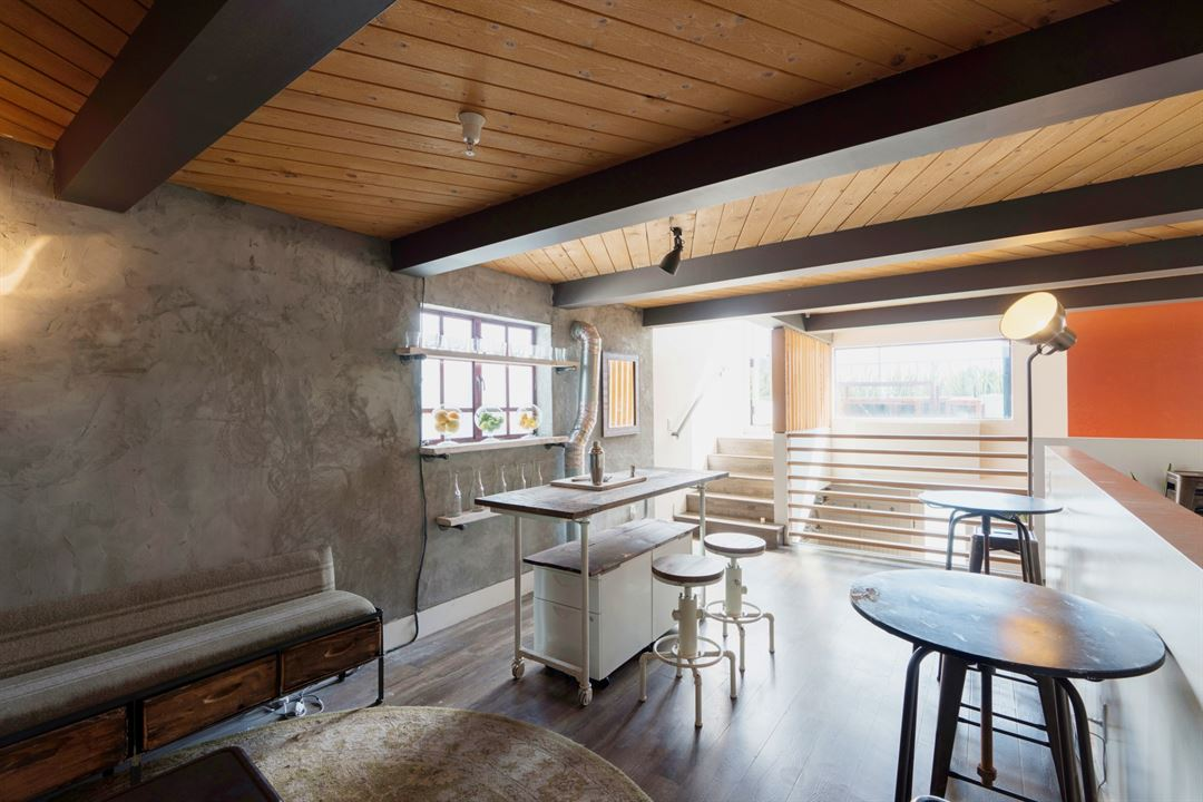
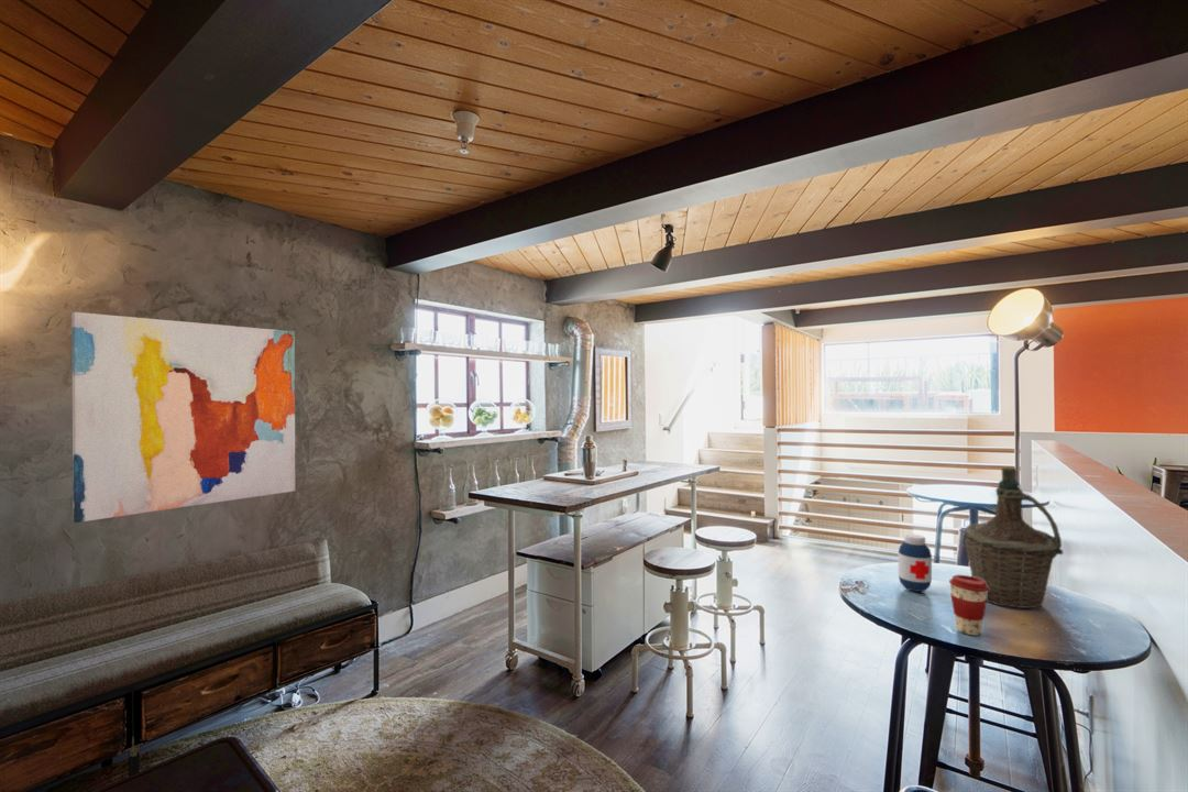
+ medicine bottle (914, 562)
+ bottle (1009, 534)
+ wall art (198, 414)
+ coffee cup (968, 605)
